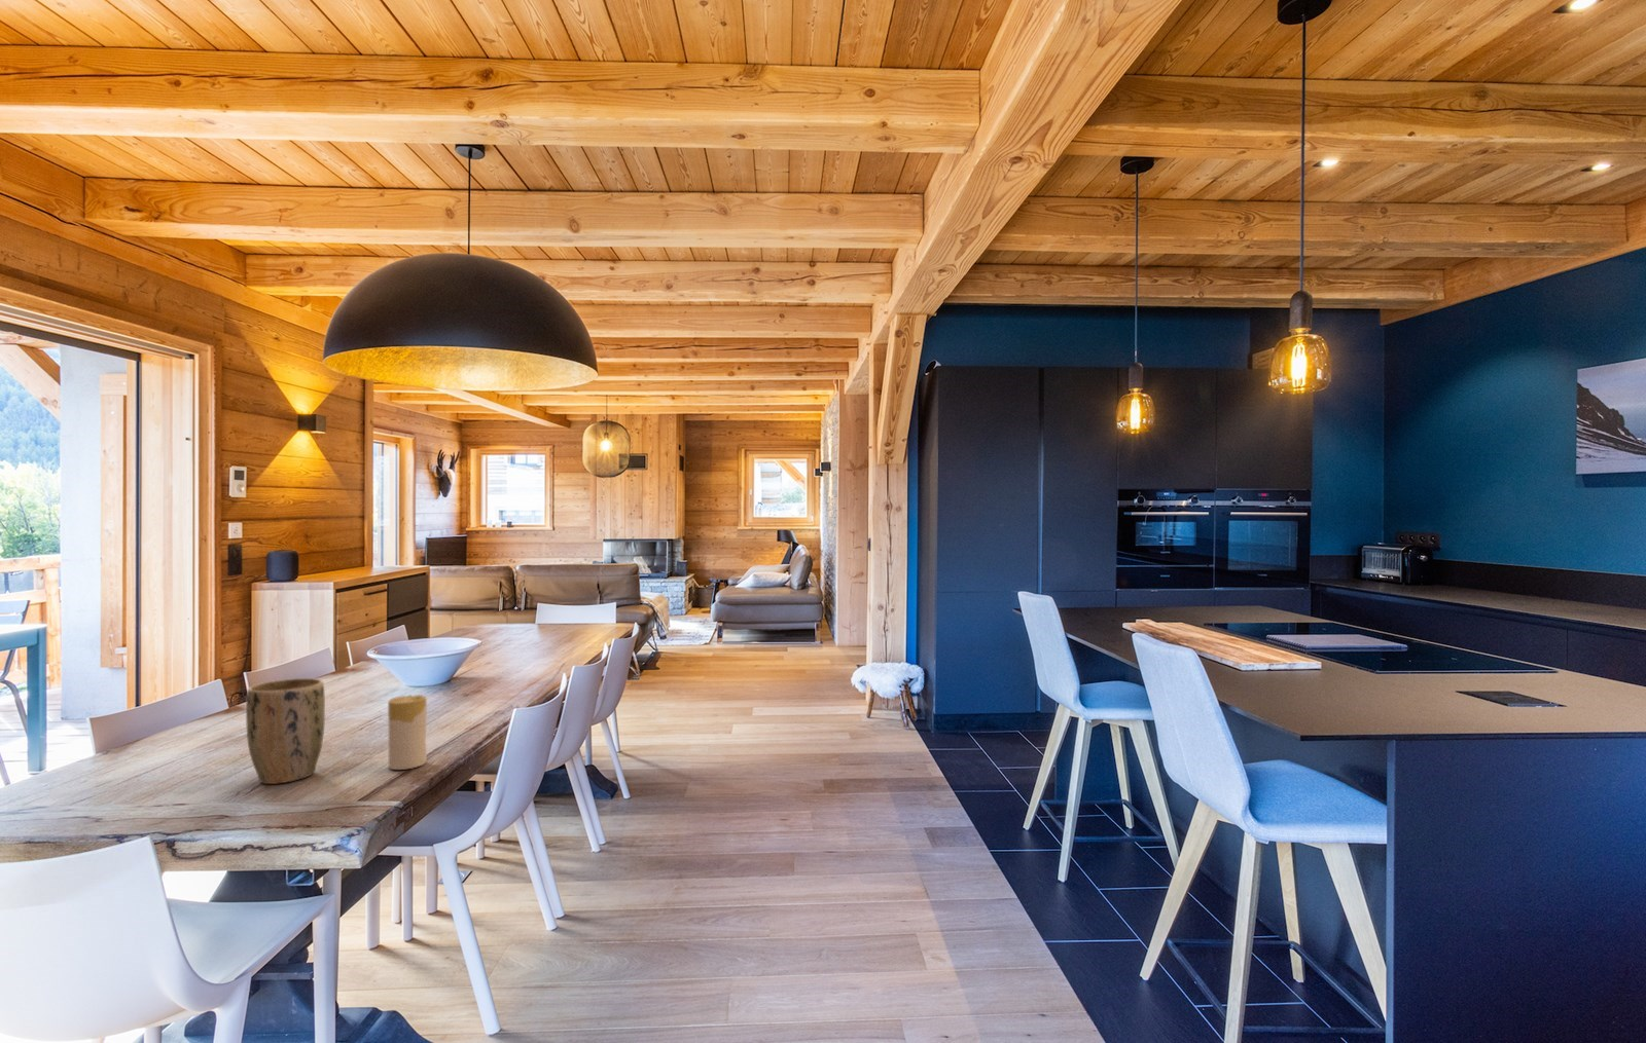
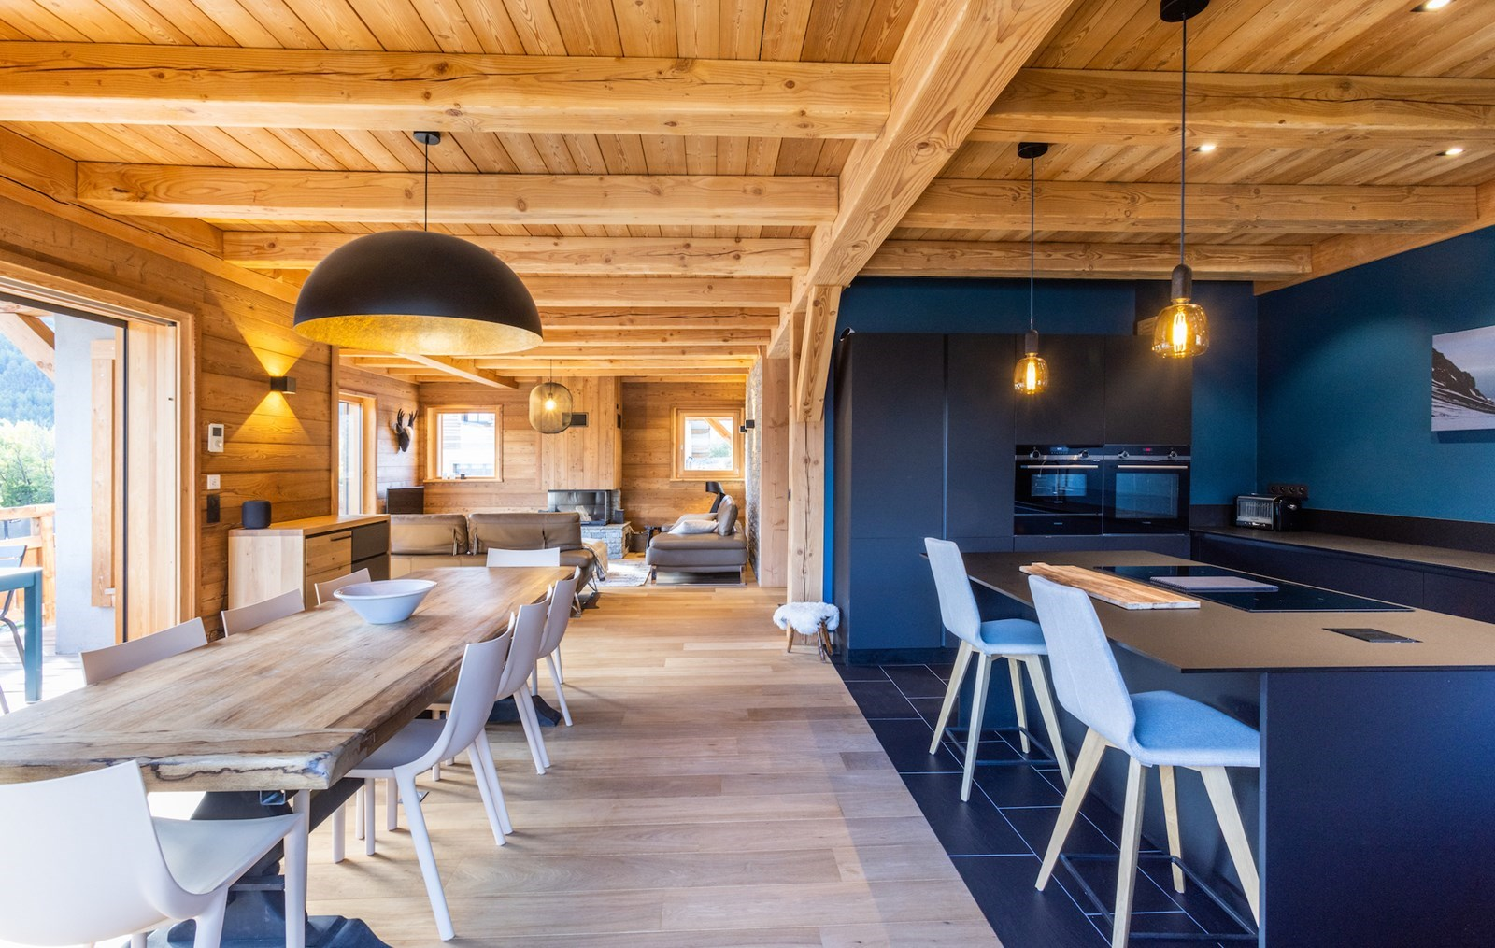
- plant pot (286, 730)
- candle (408, 730)
